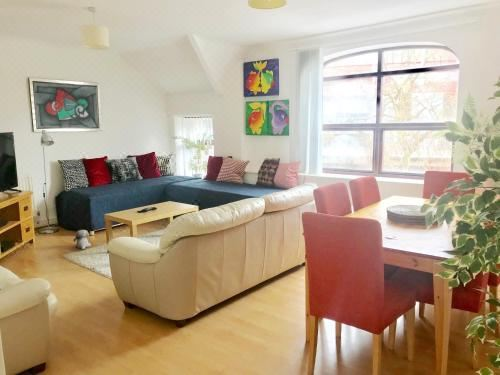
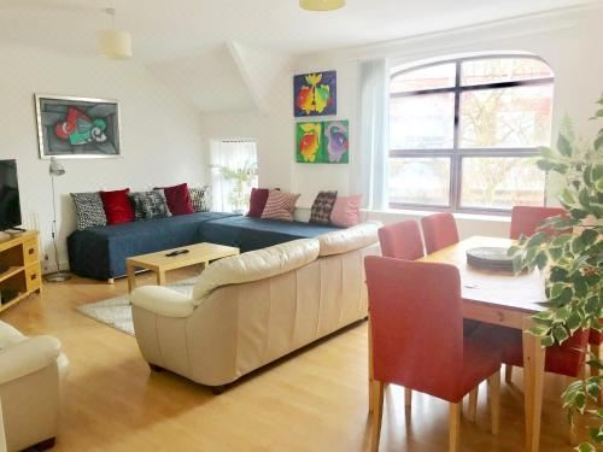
- plush toy (80, 239)
